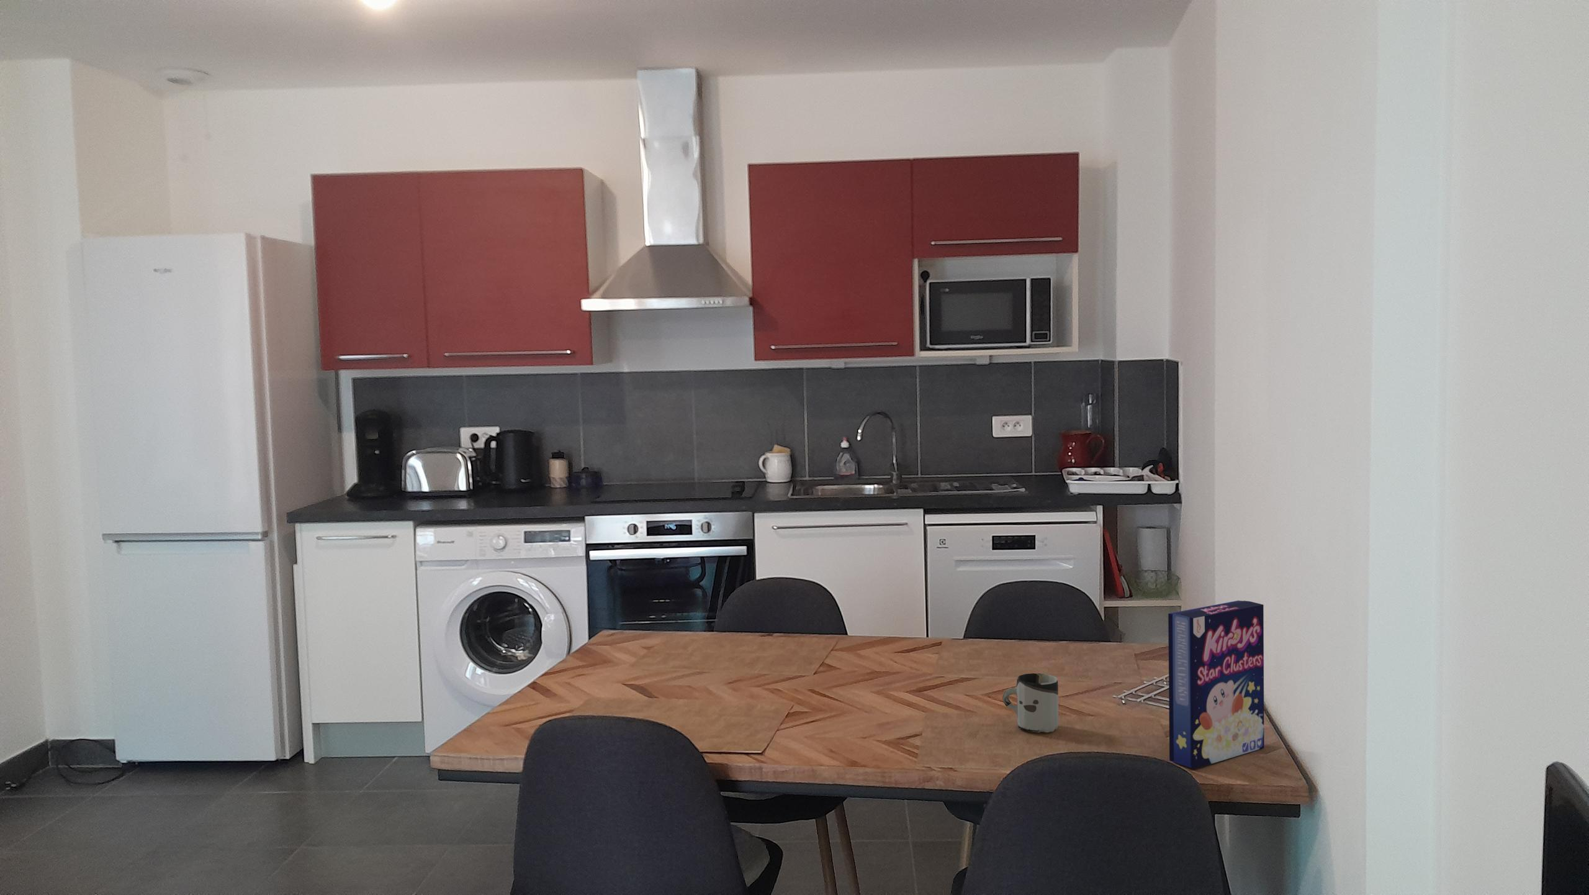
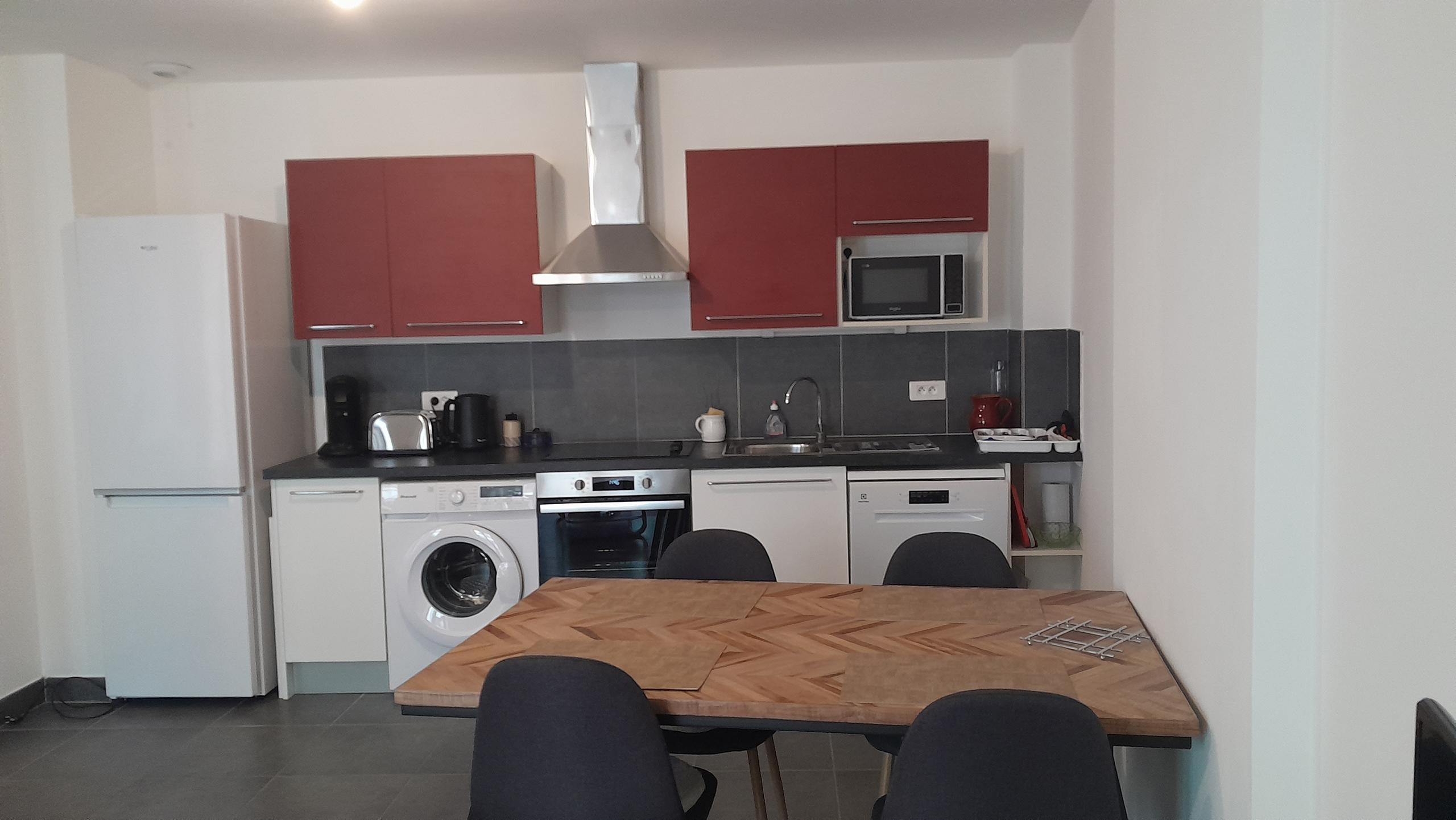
- cup (1030, 702)
- cereal box (1217, 681)
